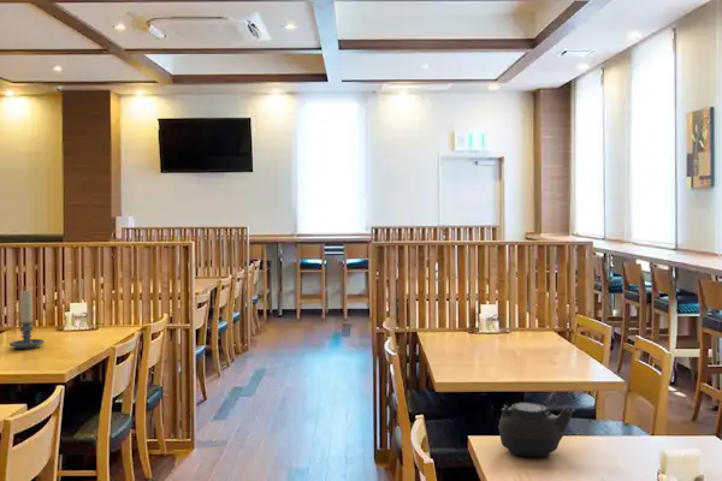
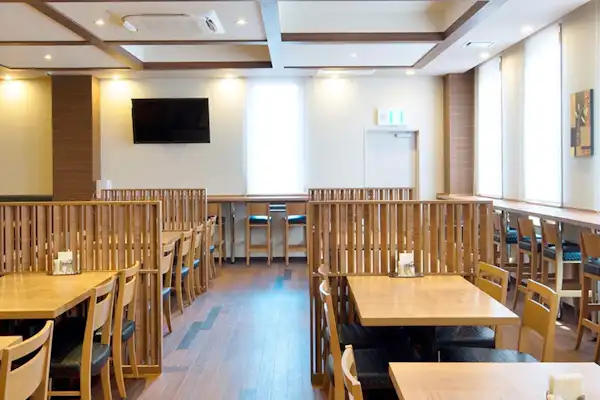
- candle holder (26, 317)
- teapot (535, 428)
